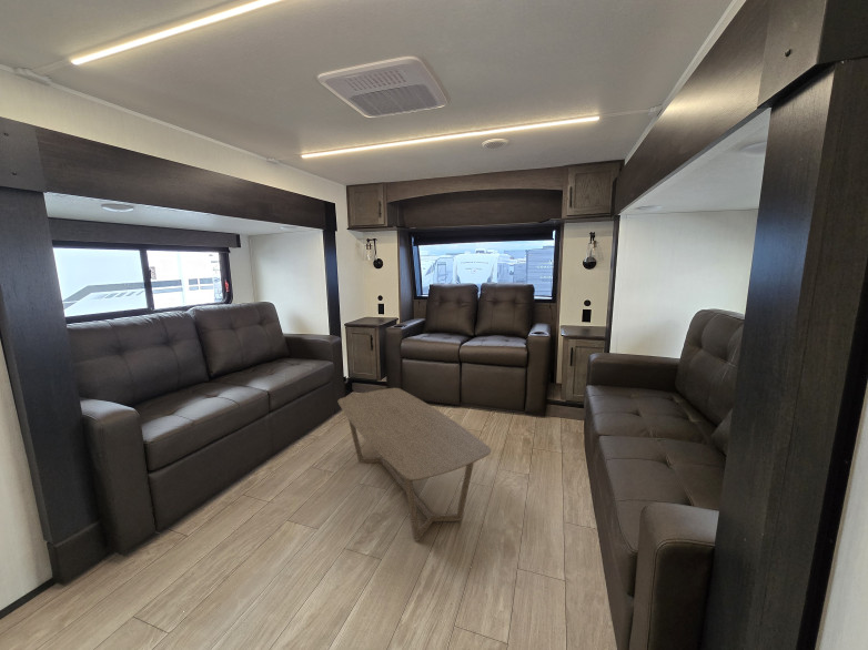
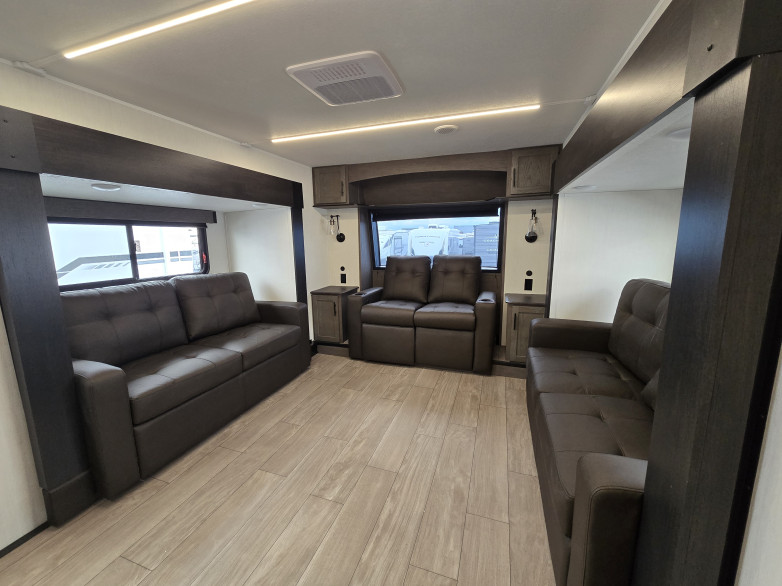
- coffee table (402, 454)
